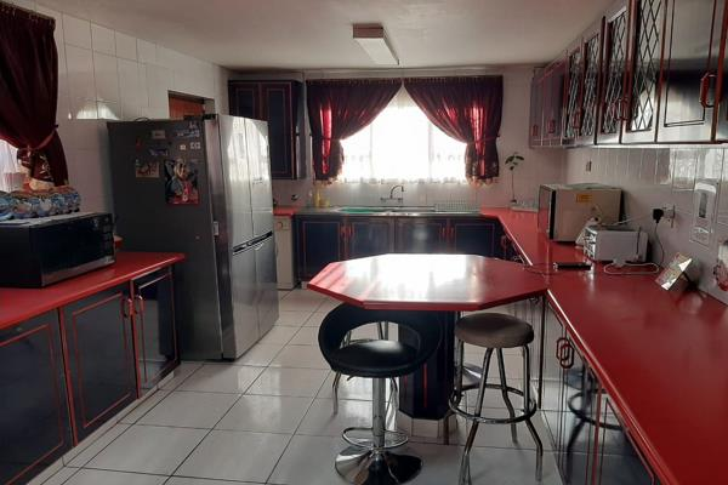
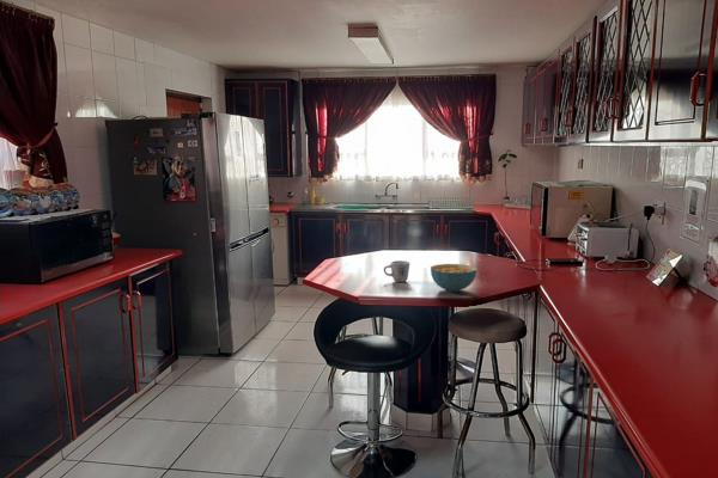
+ mug (396, 271)
+ cereal bowl (452, 278)
